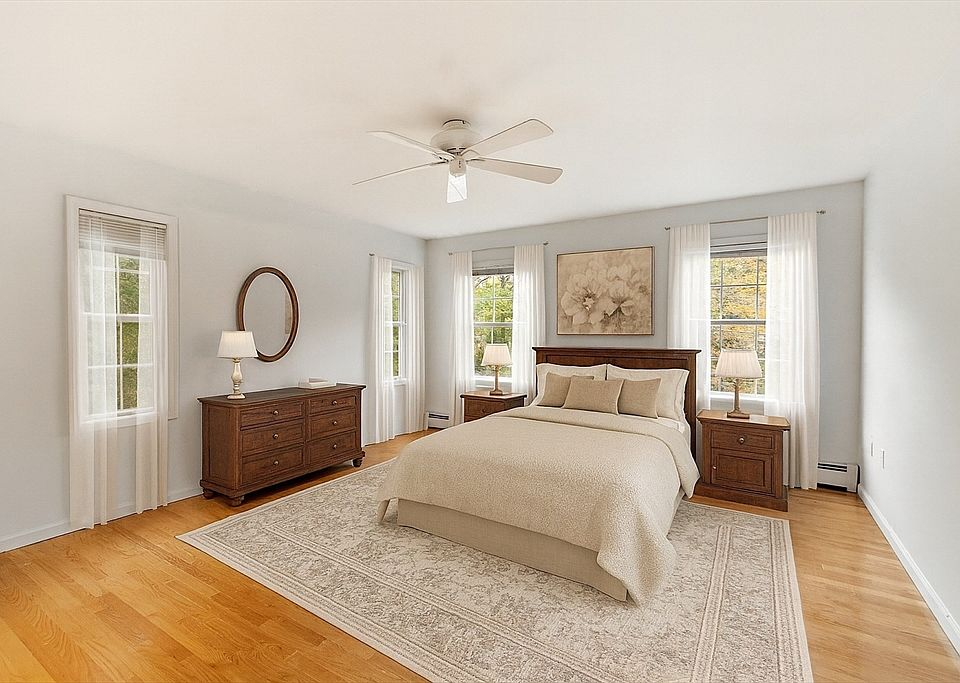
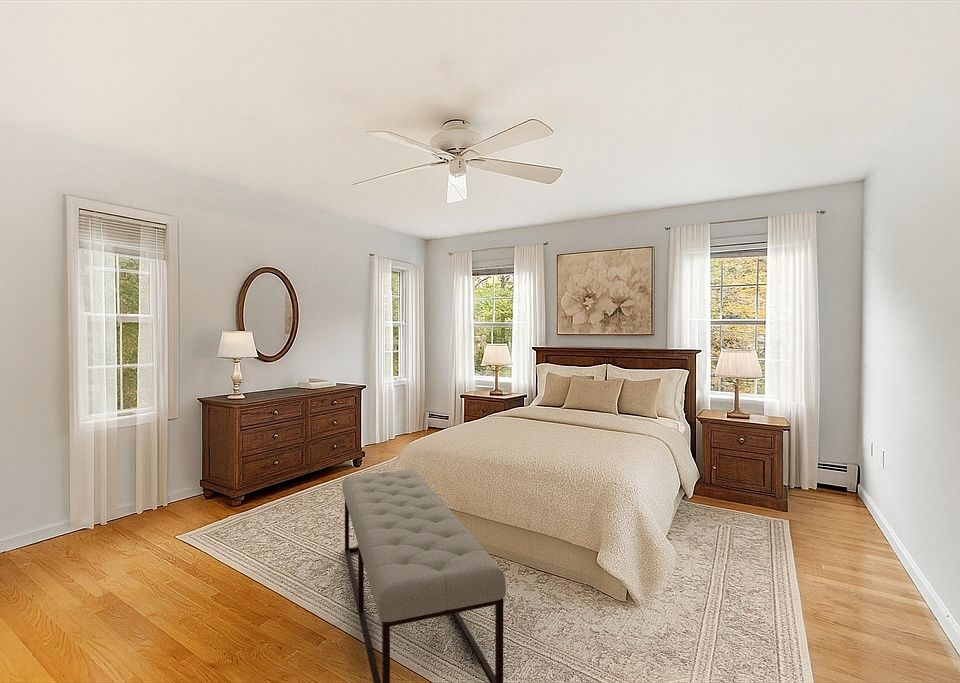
+ bench (404, 557)
